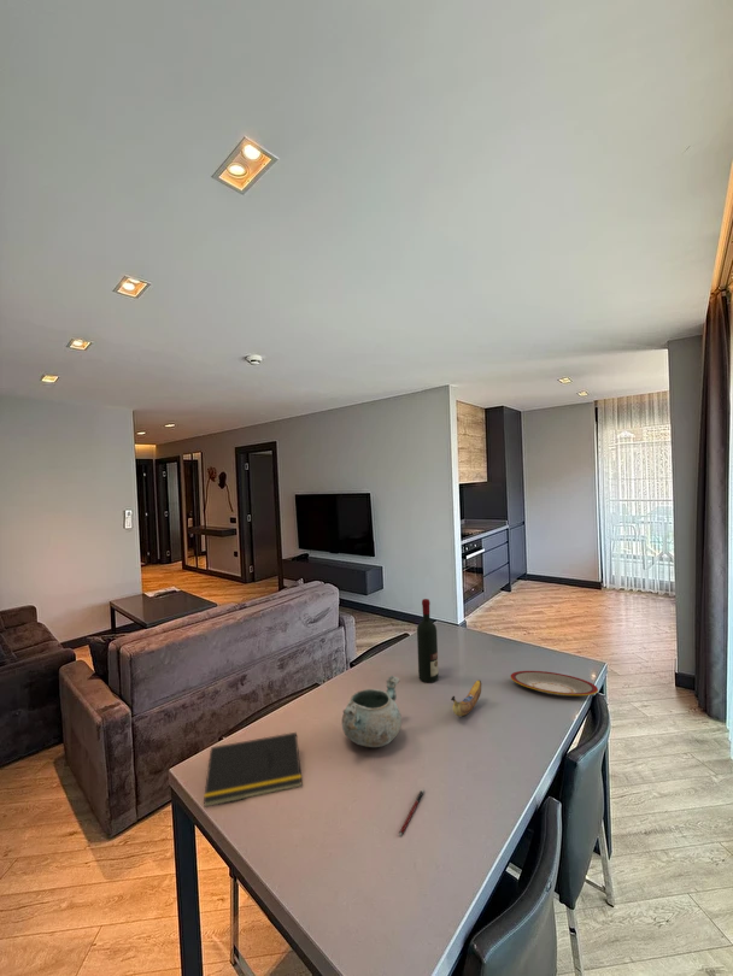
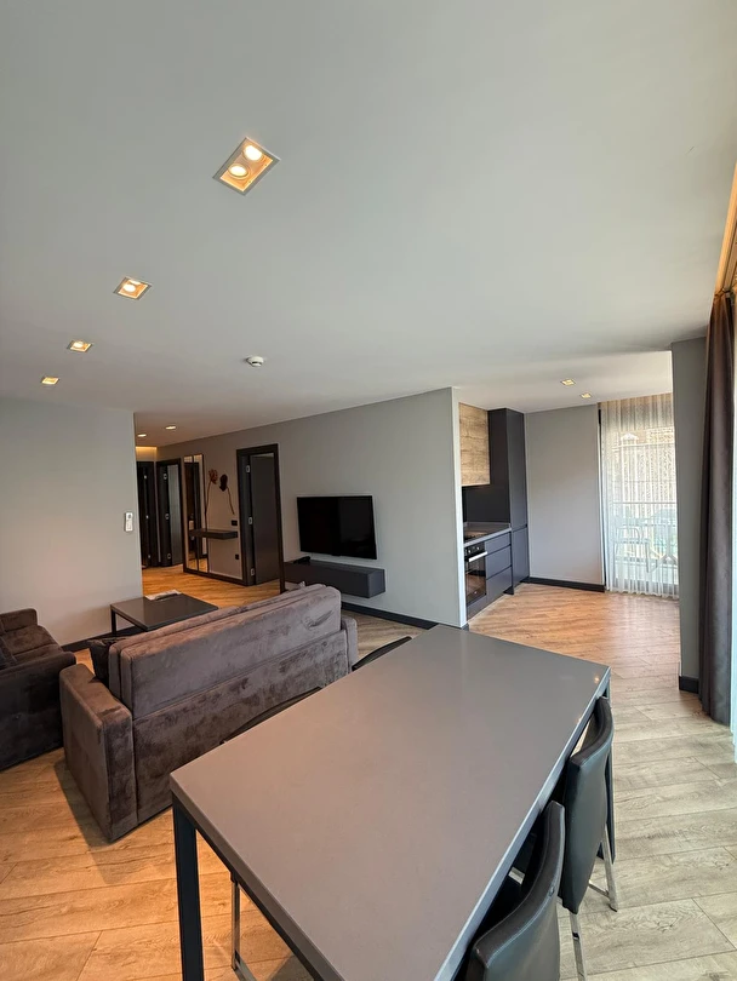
- plate (552, 684)
- notepad (254, 765)
- alcohol (427, 639)
- pen (412, 810)
- banana (467, 698)
- decorative bowl (371, 712)
